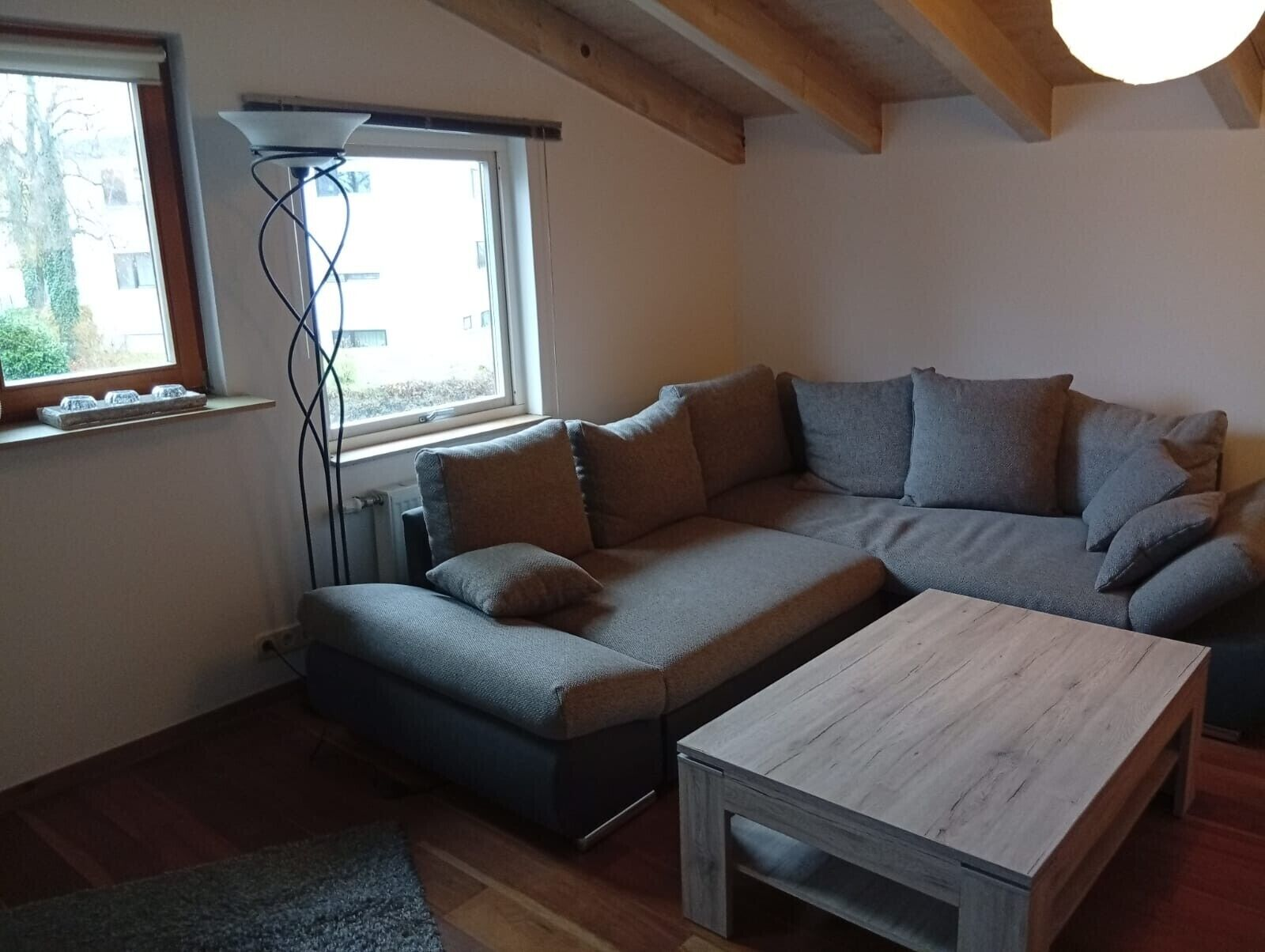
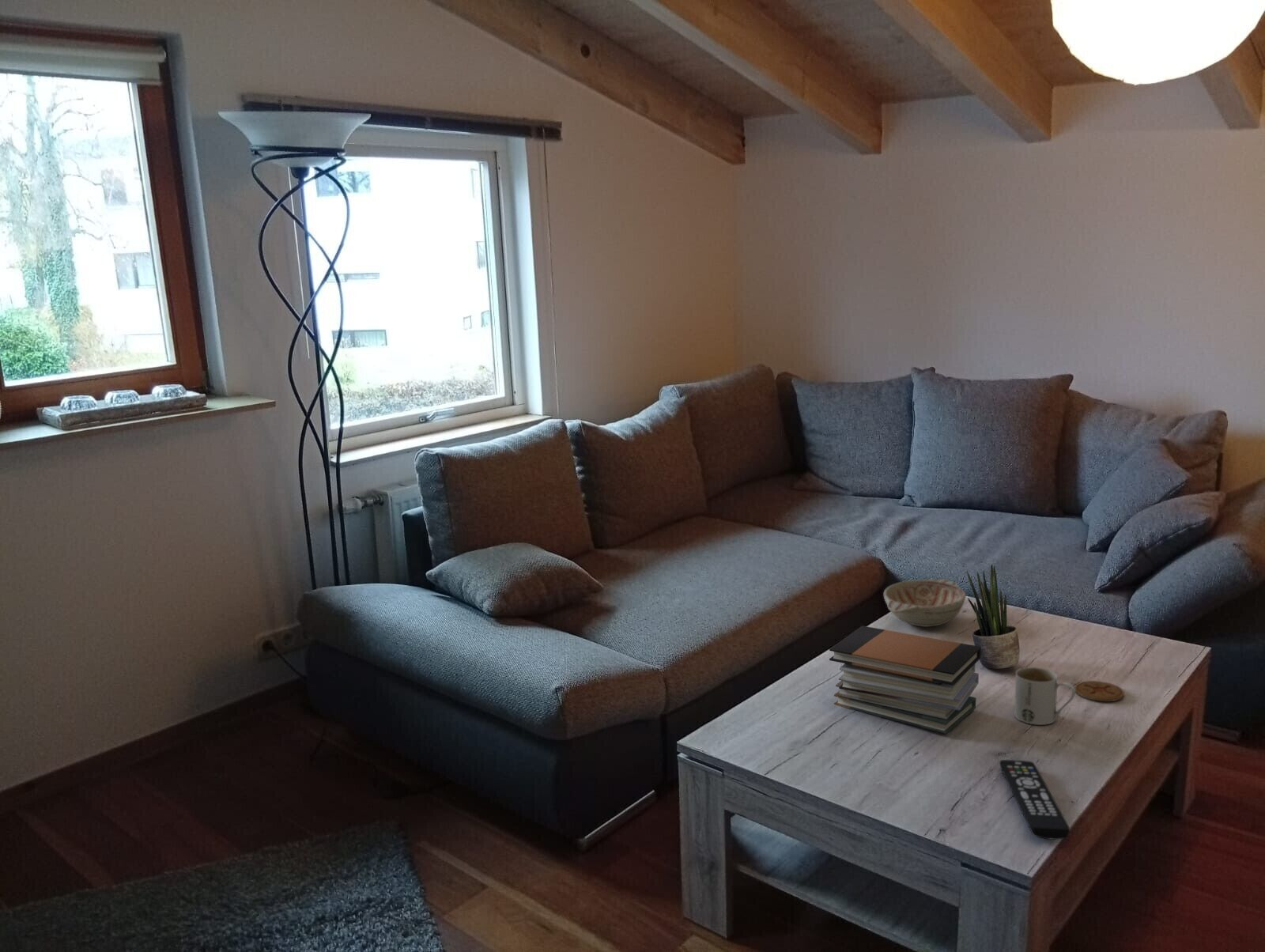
+ mug (1044, 697)
+ potted plant (991, 614)
+ coaster (1099, 690)
+ book stack (905, 678)
+ remote control (1032, 796)
+ decorative bowl (923, 606)
